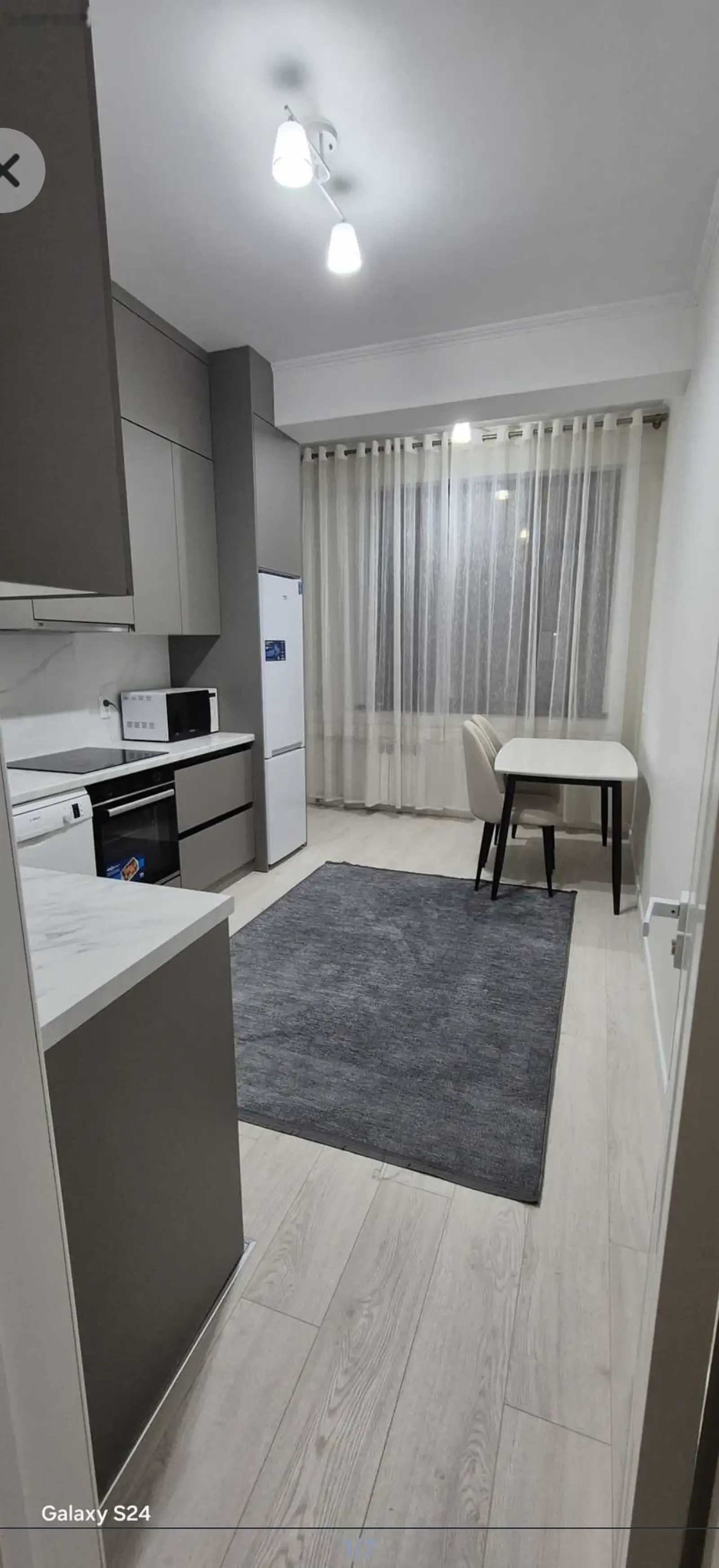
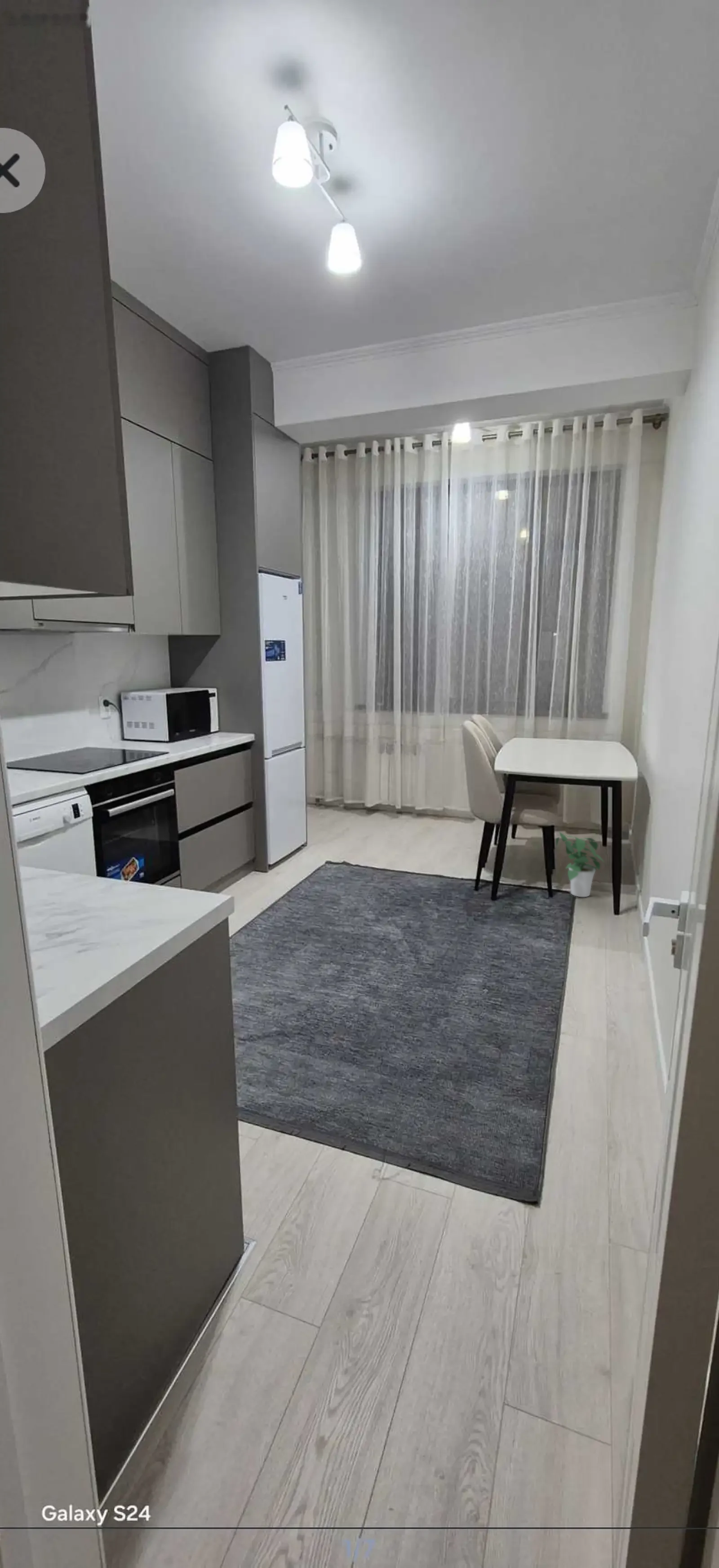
+ potted plant (579, 864)
